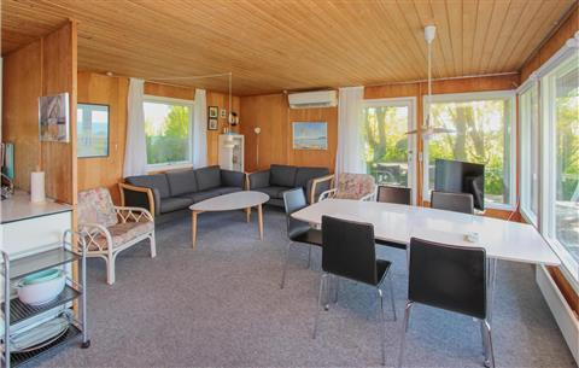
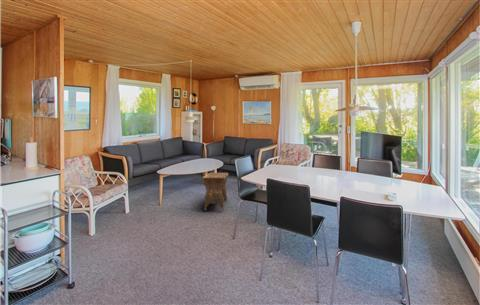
+ footstool (216, 190)
